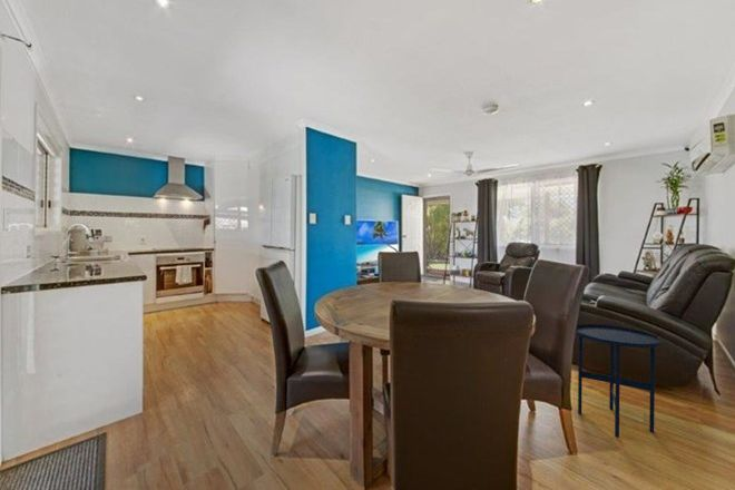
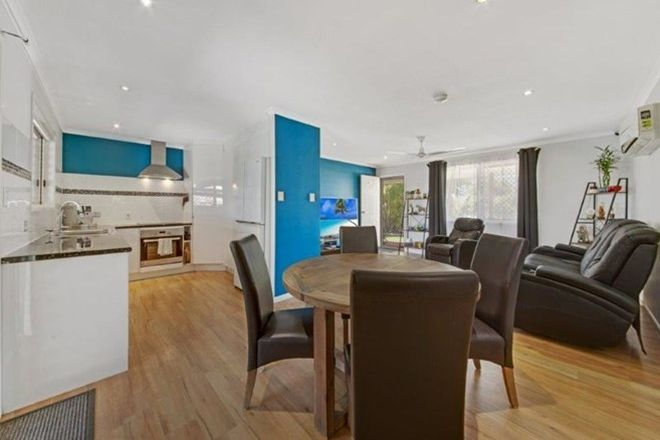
- side table (614, 378)
